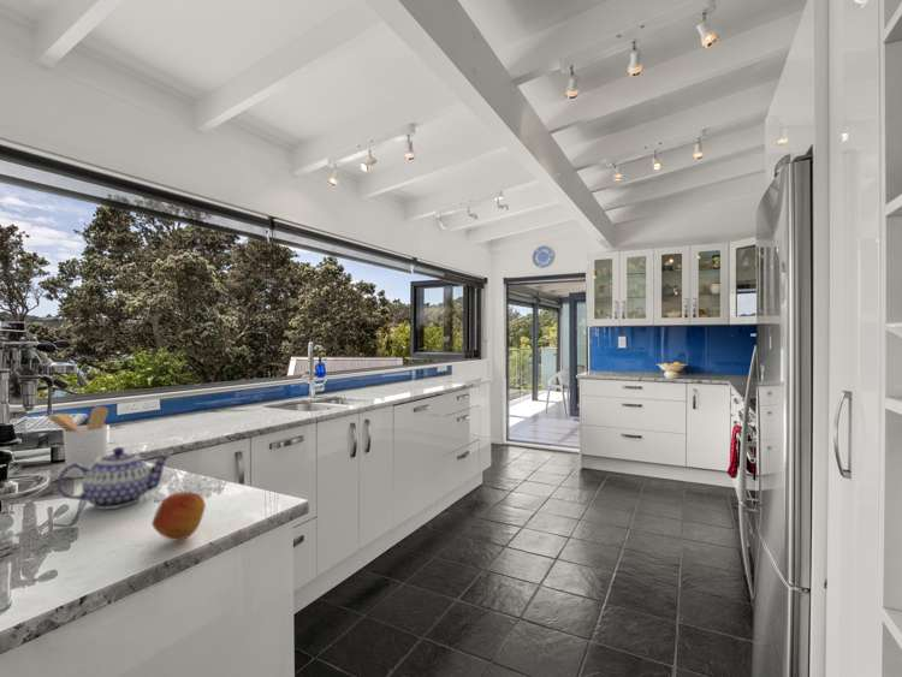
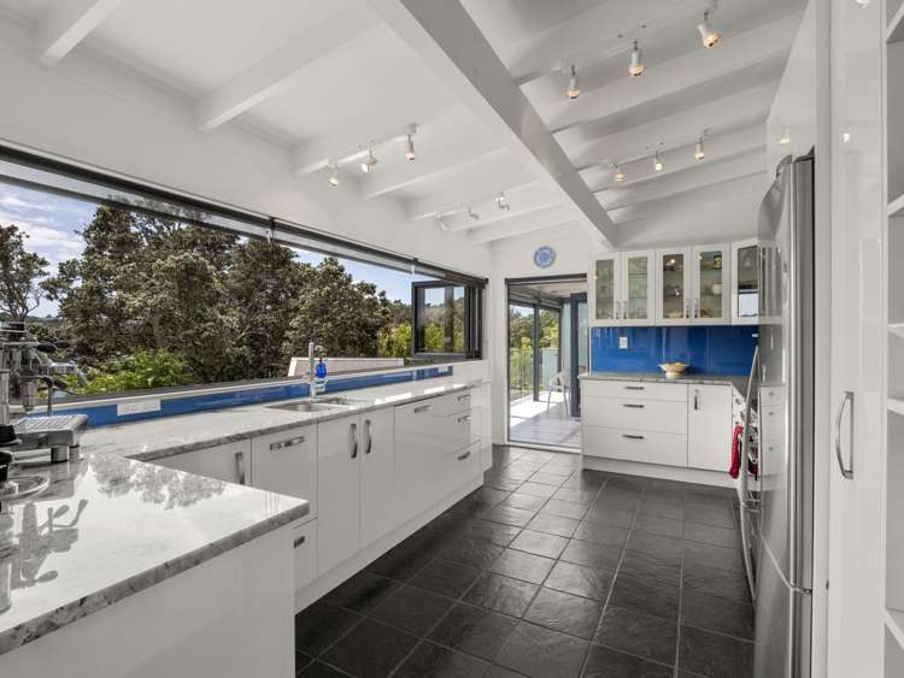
- teapot (117, 475)
- utensil holder (76, 441)
- fruit (179, 516)
